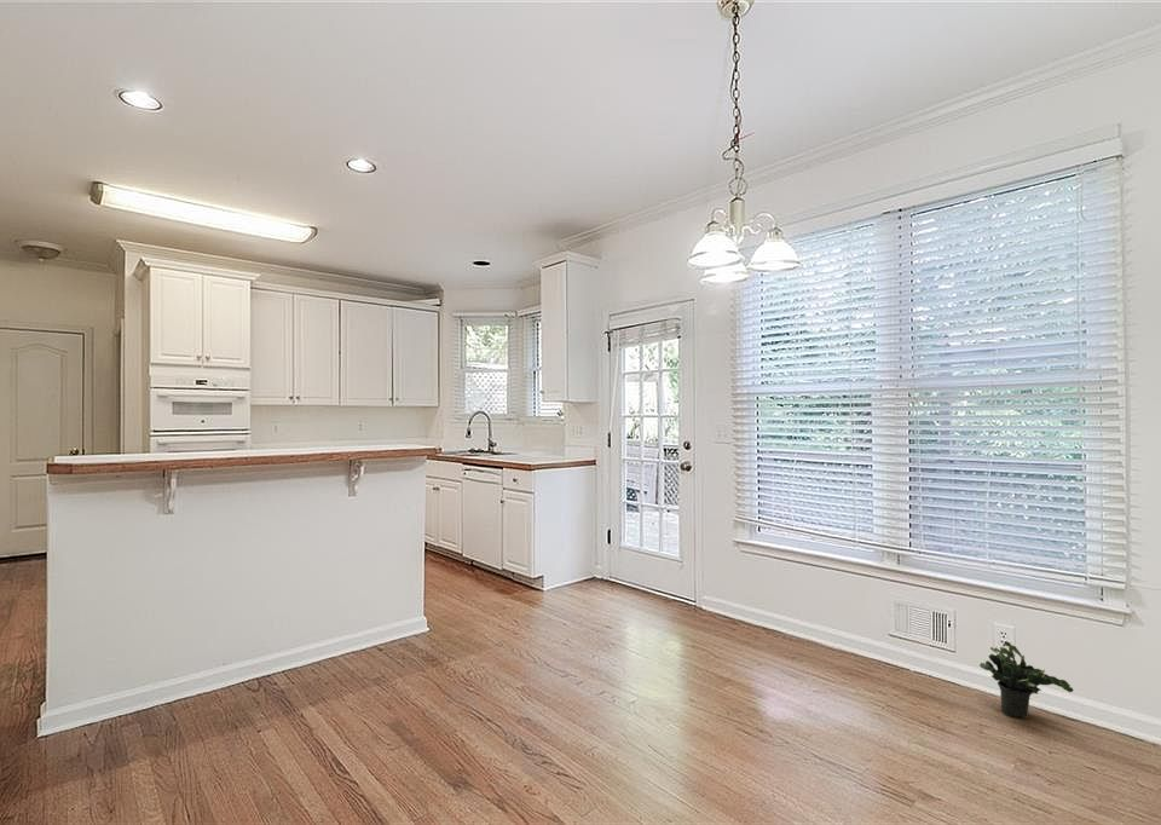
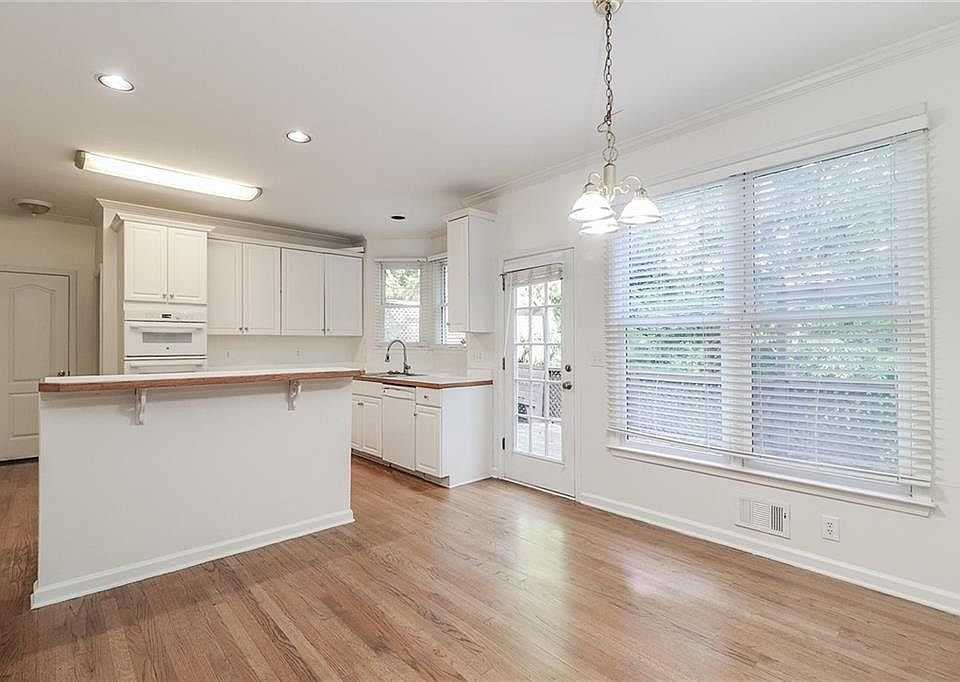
- potted plant (1023, 680)
